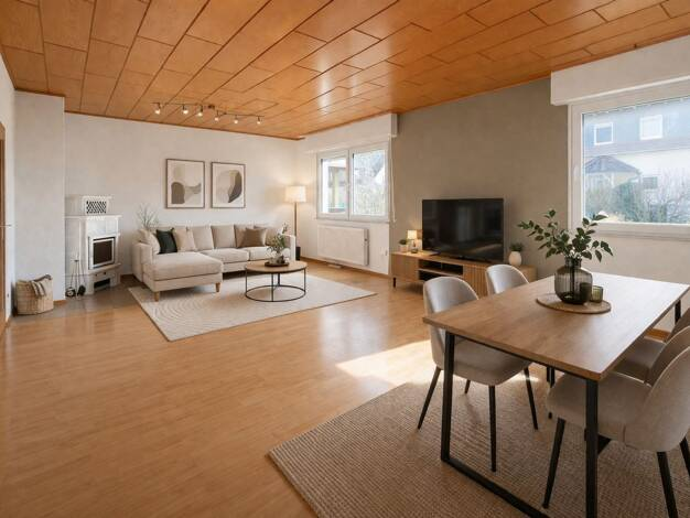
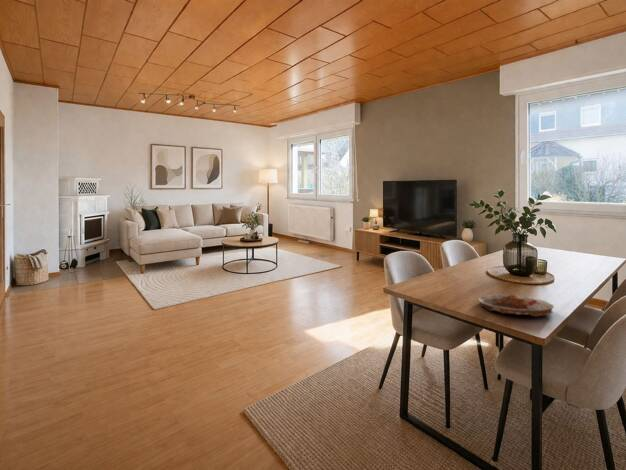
+ plate (514, 302)
